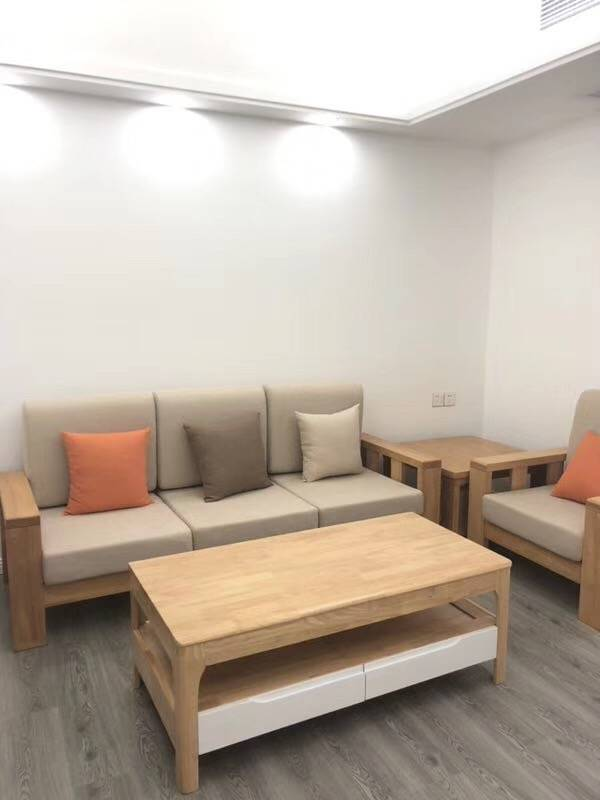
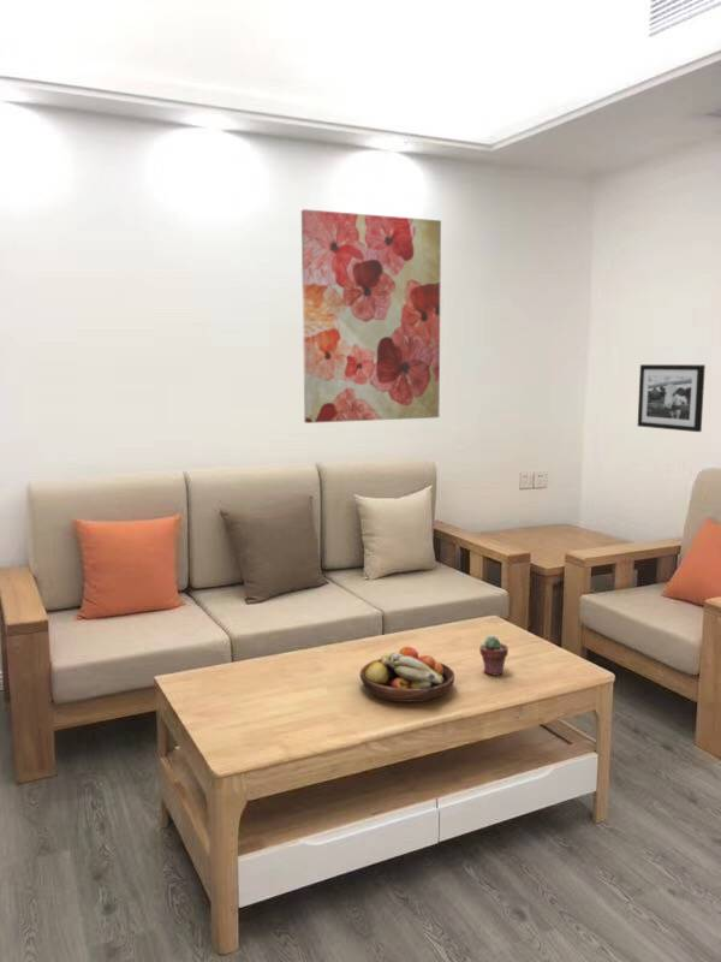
+ potted succulent (493, 654)
+ picture frame (669, 397)
+ fruit bowl (407, 669)
+ wall art (374, 319)
